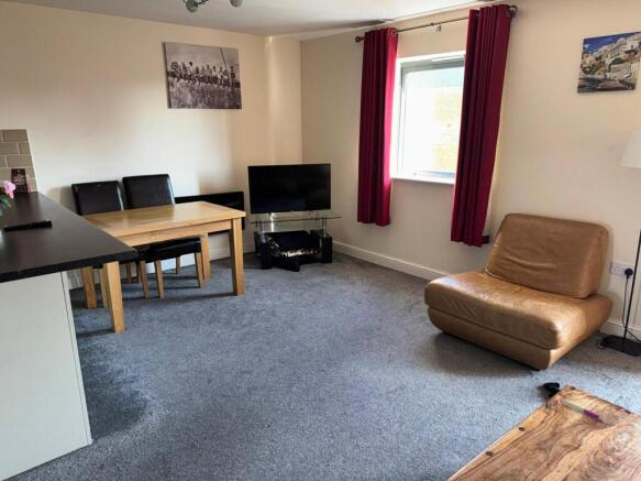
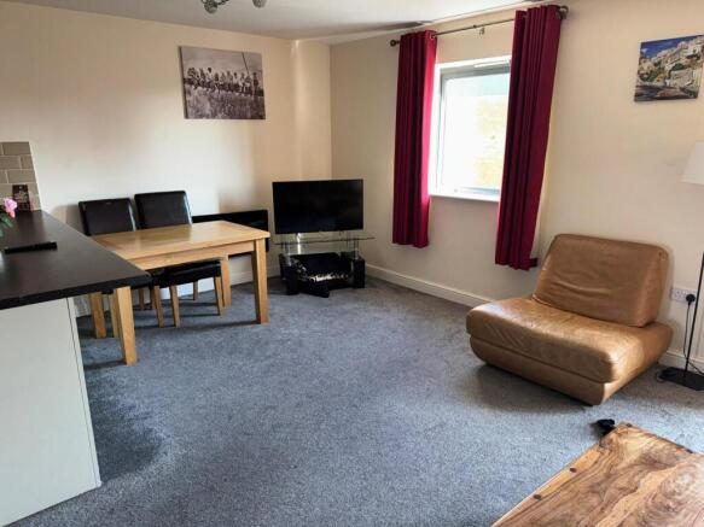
- pen (578, 407)
